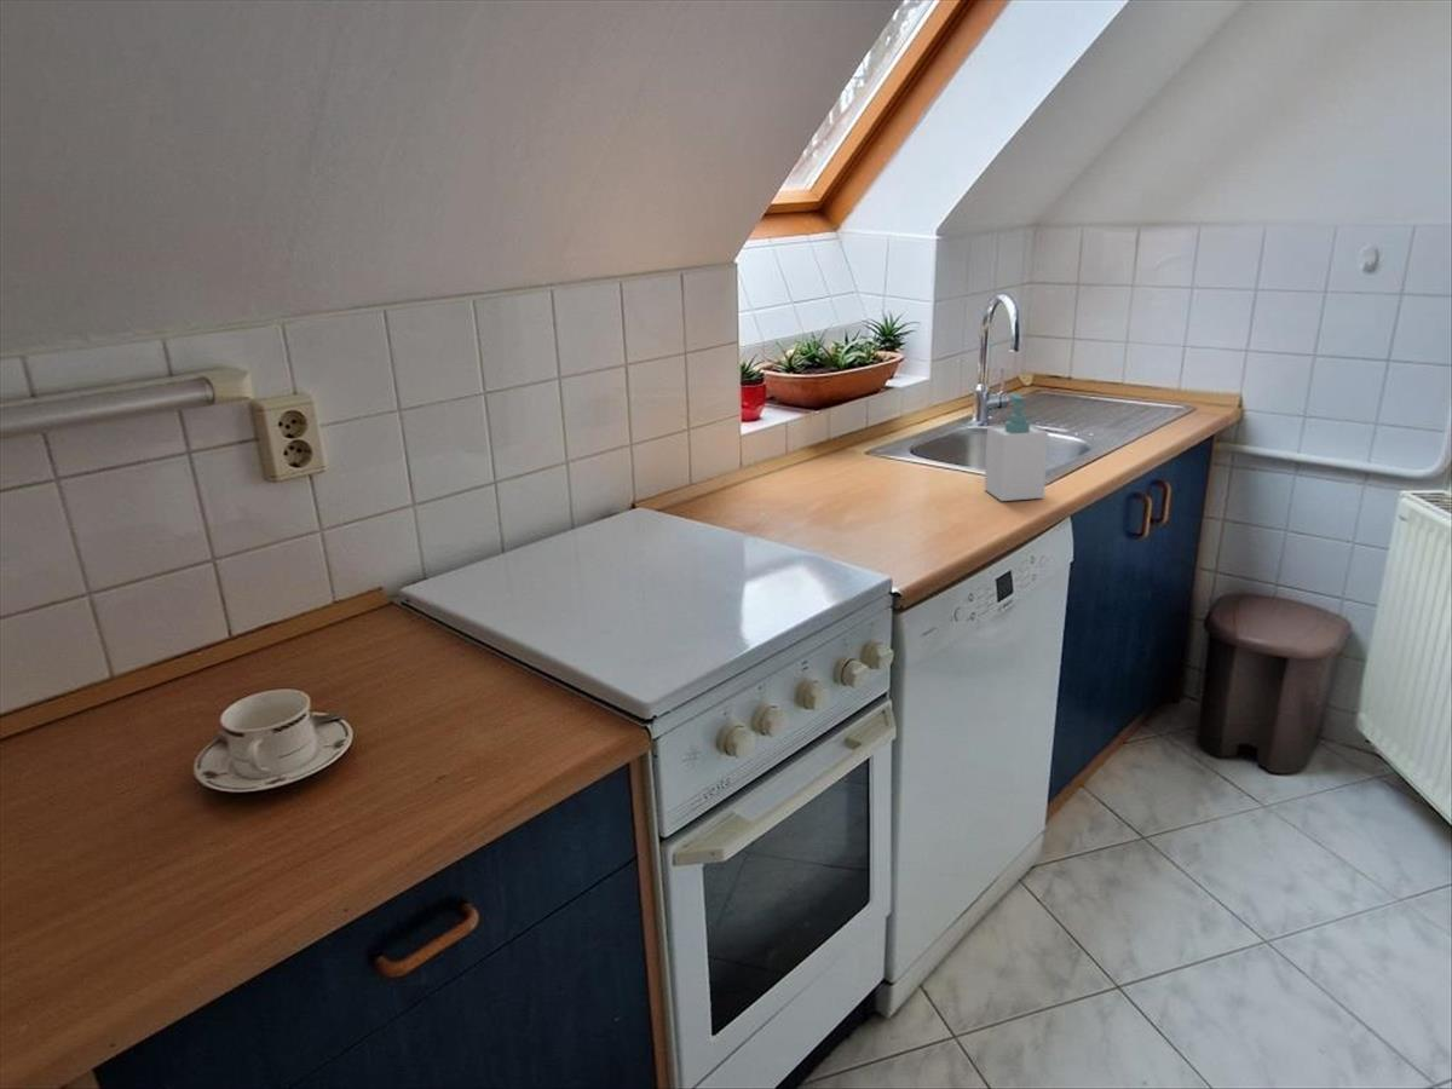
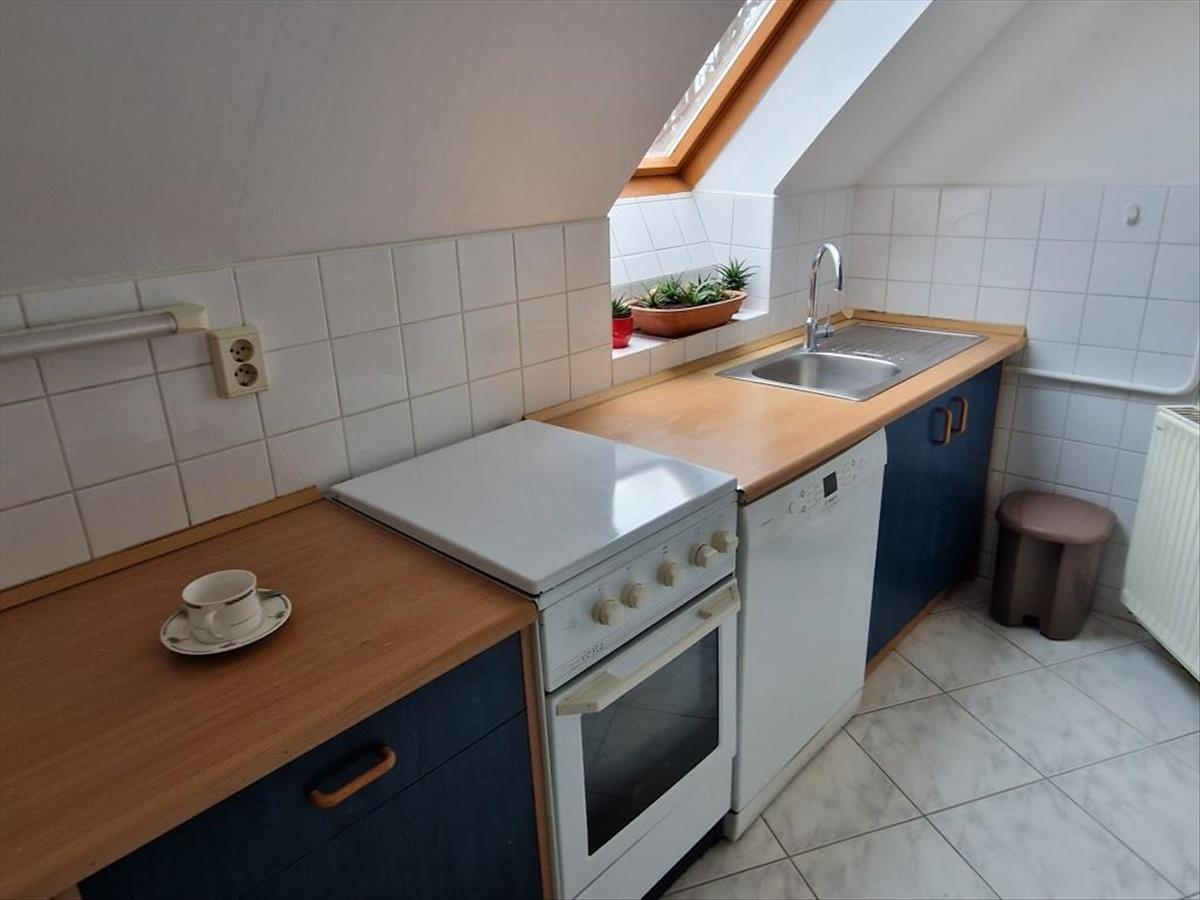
- soap bottle (1015, 445)
